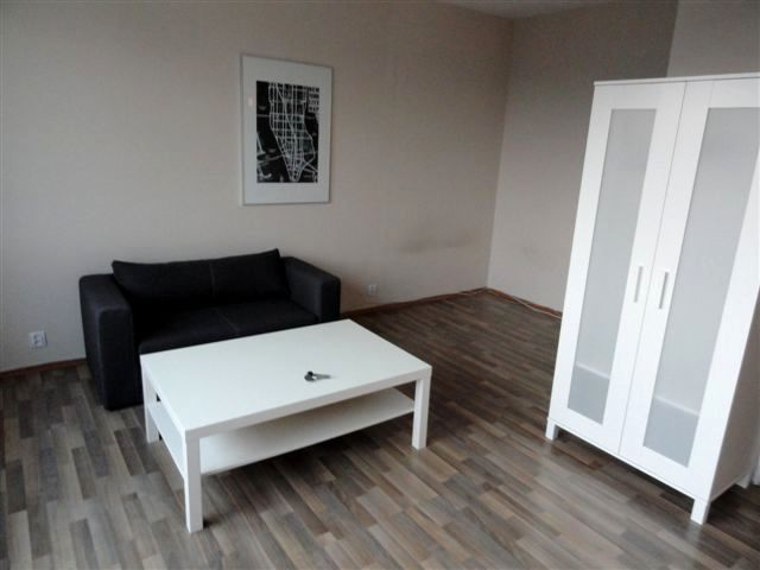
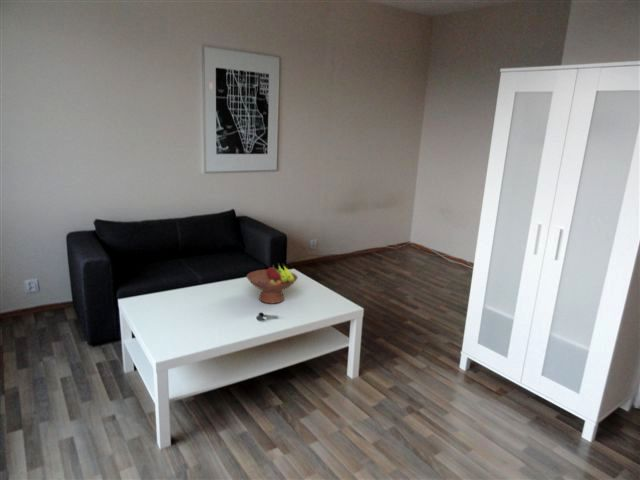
+ fruit bowl (272, 283)
